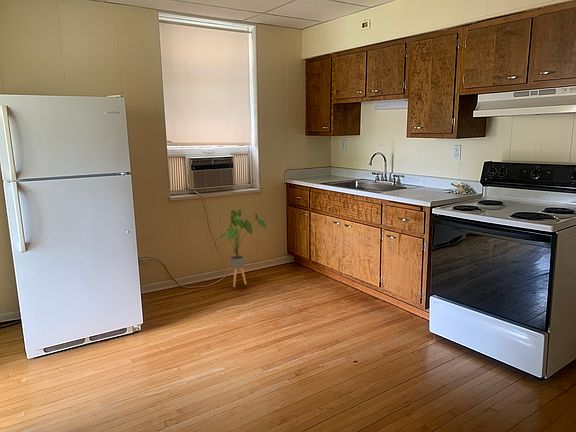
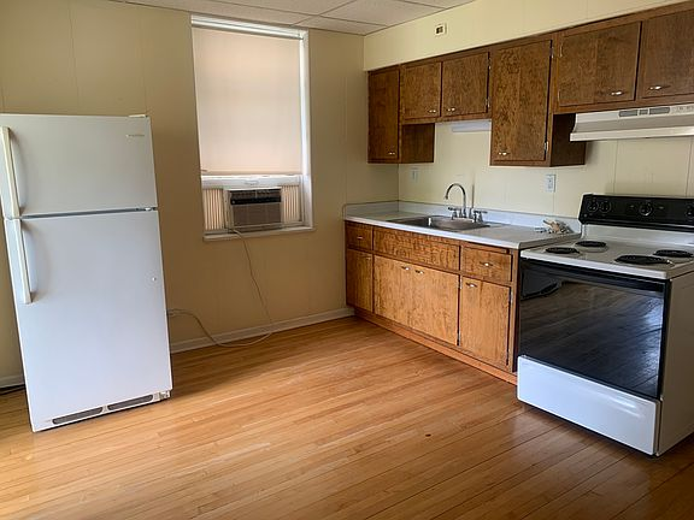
- house plant (238, 246)
